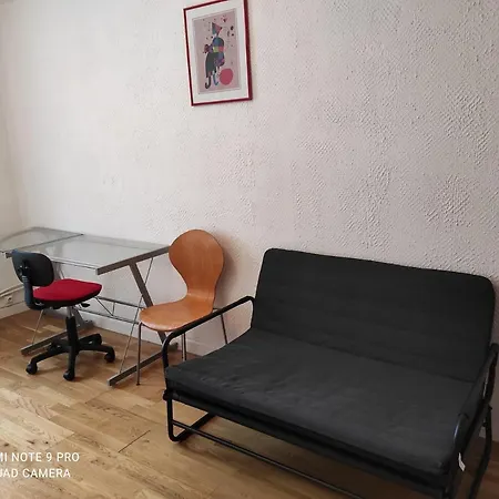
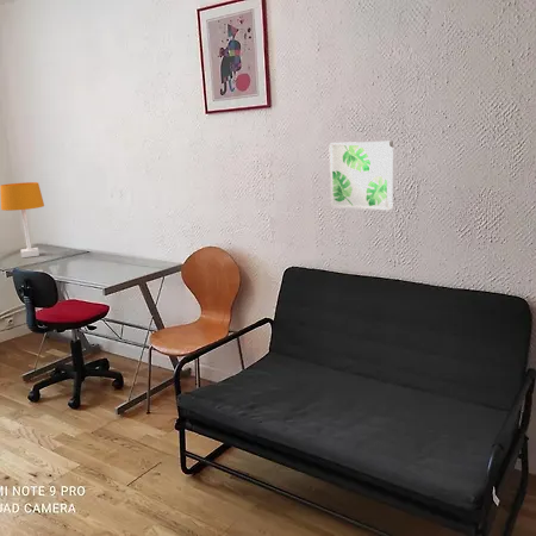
+ desk lamp (25, 219)
+ wall art (360, 175)
